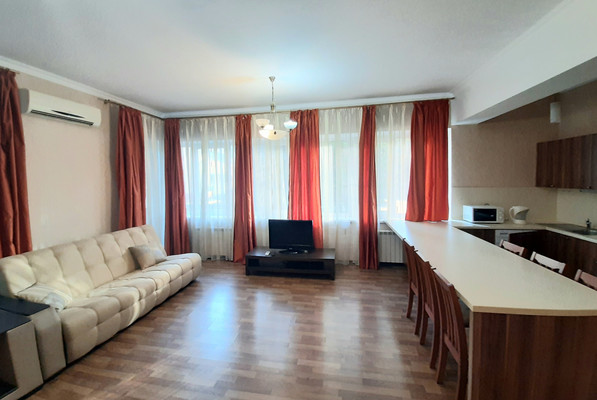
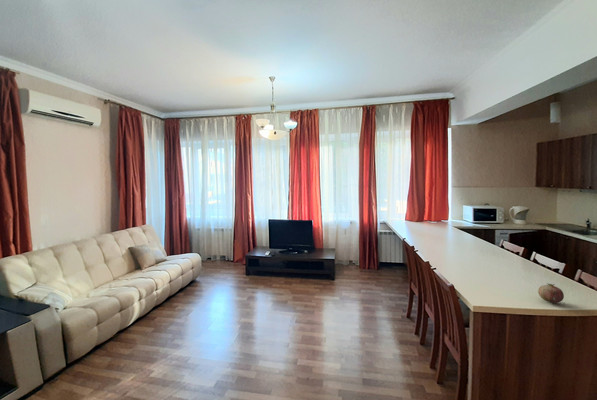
+ fruit (550, 292)
